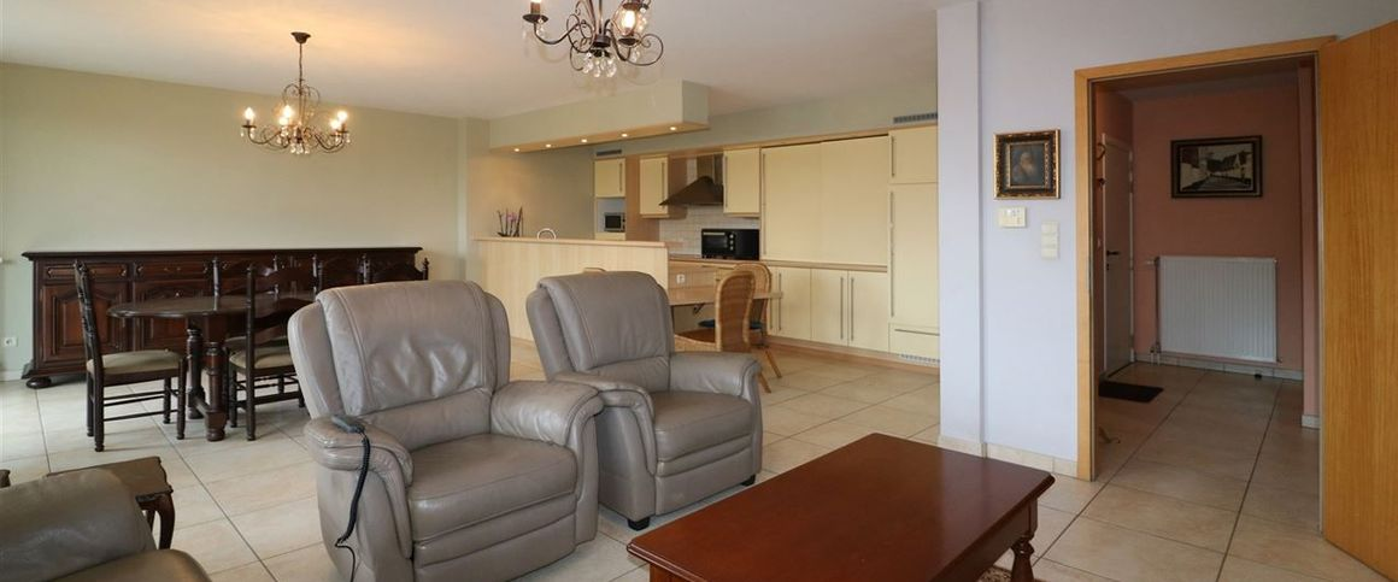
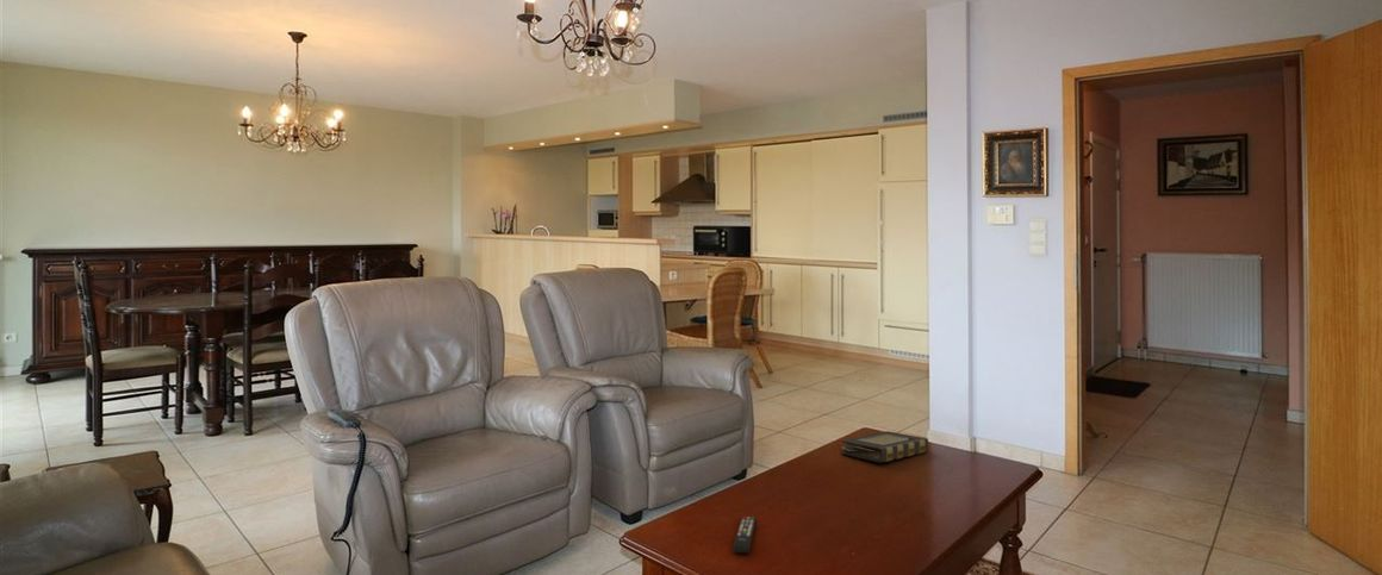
+ book (883, 445)
+ remote control (745, 532)
